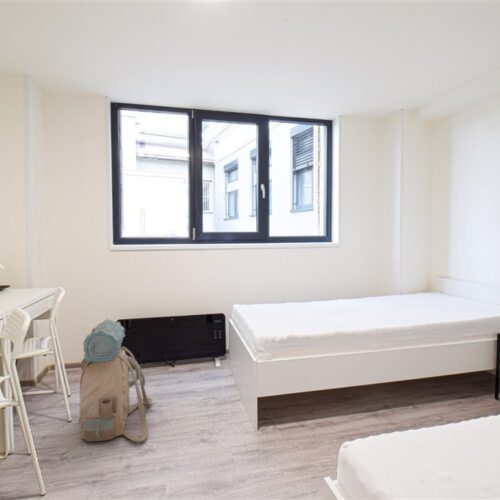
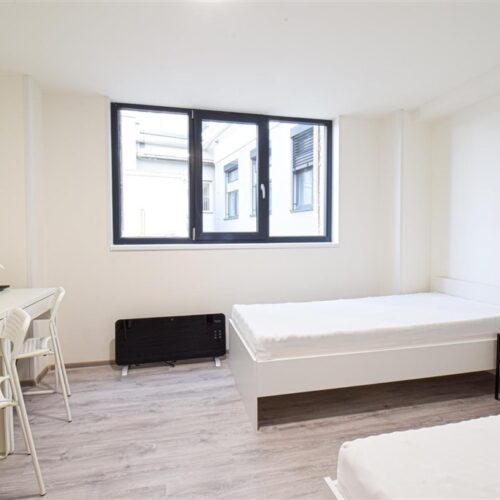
- backpack (115, 373)
